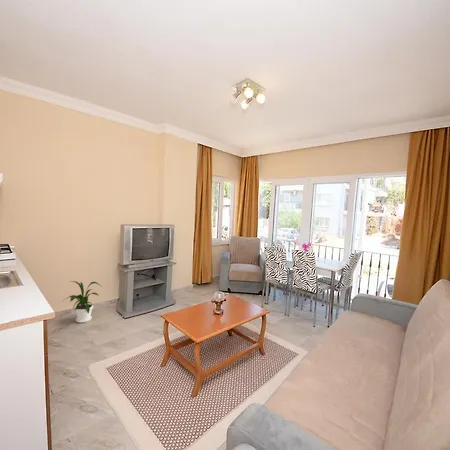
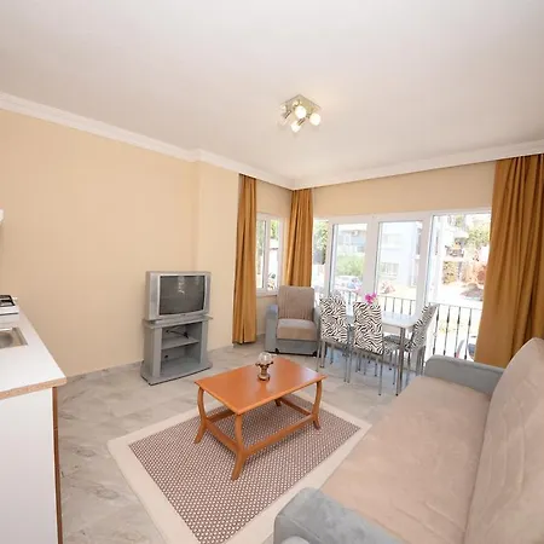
- house plant (83, 299)
